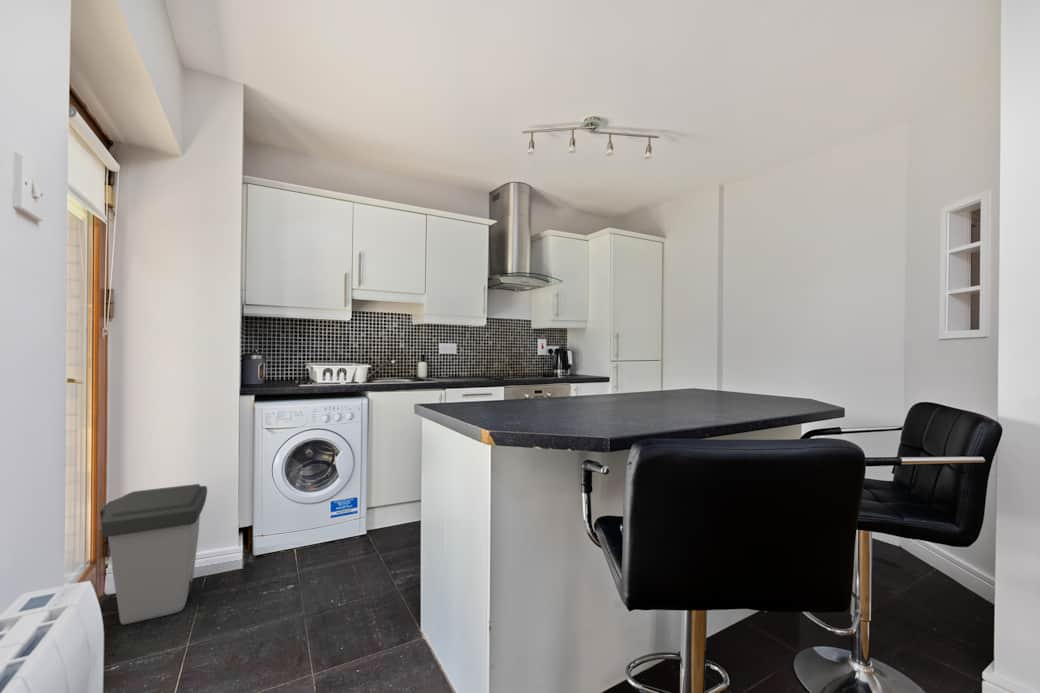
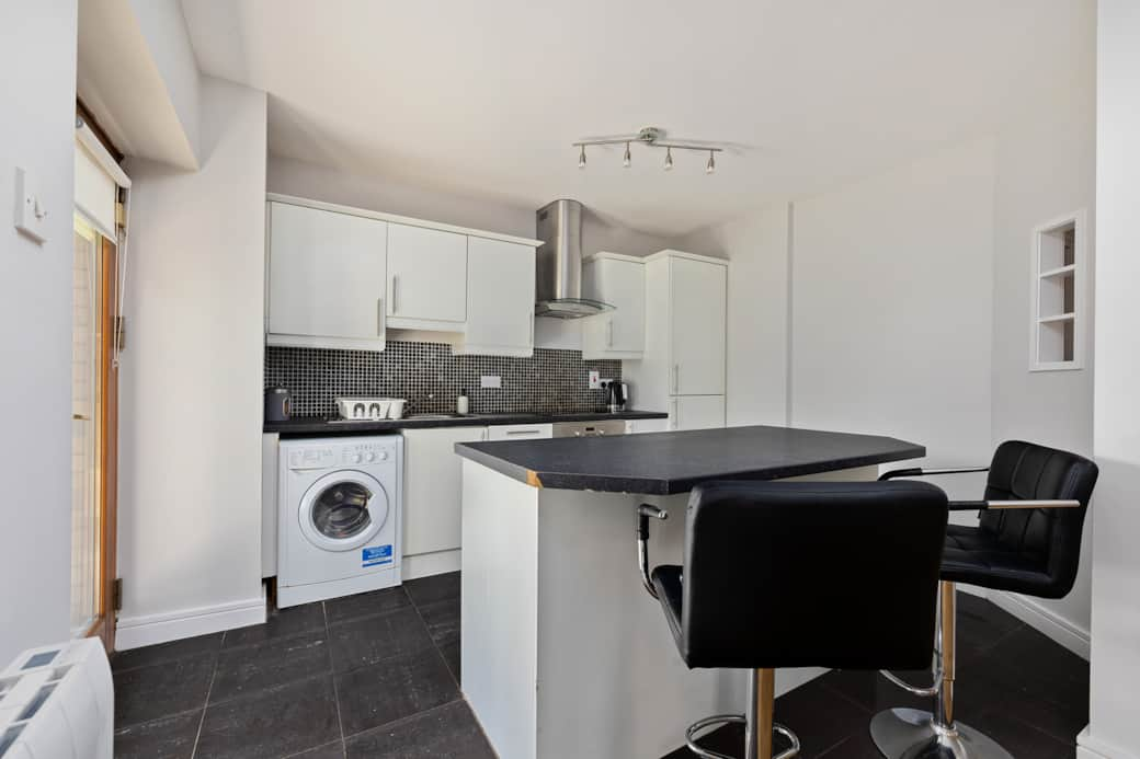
- trash can (156, 549)
